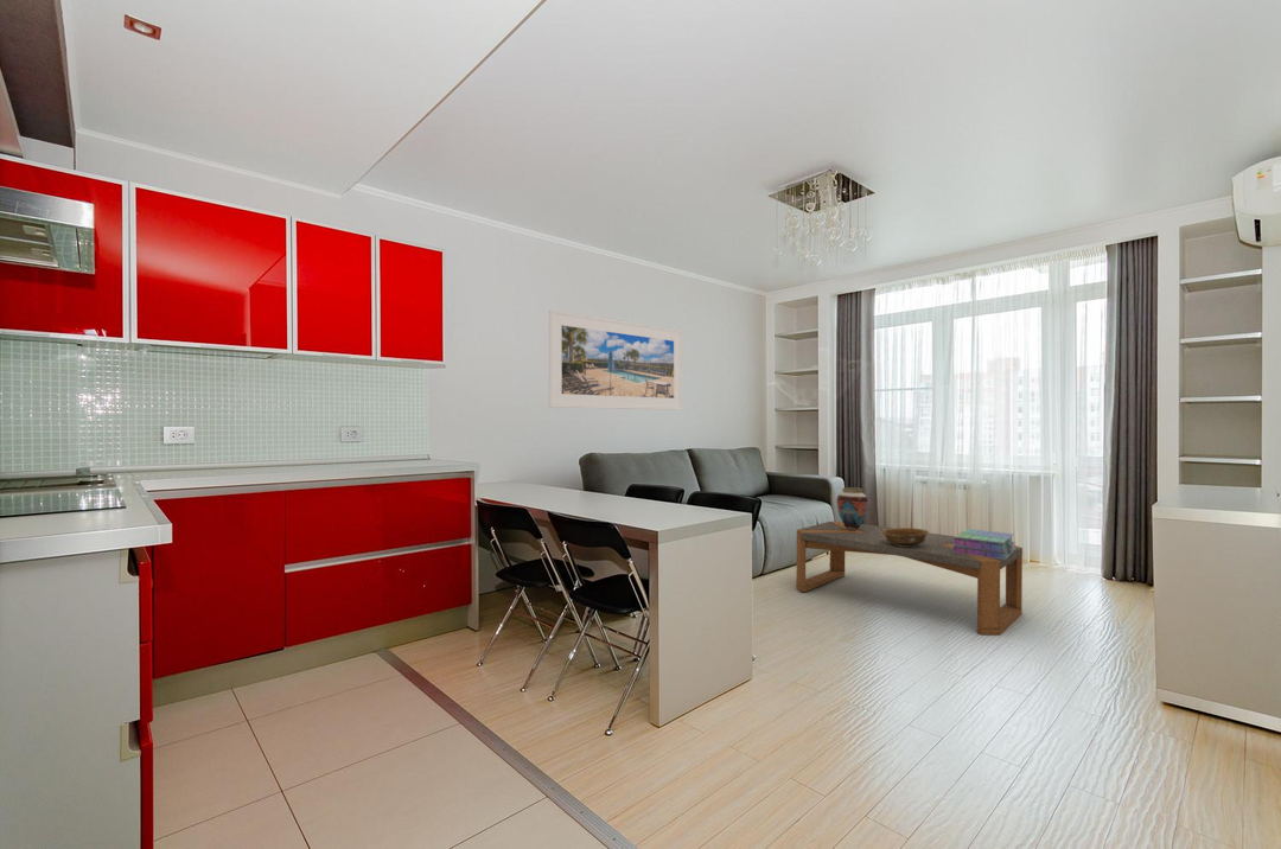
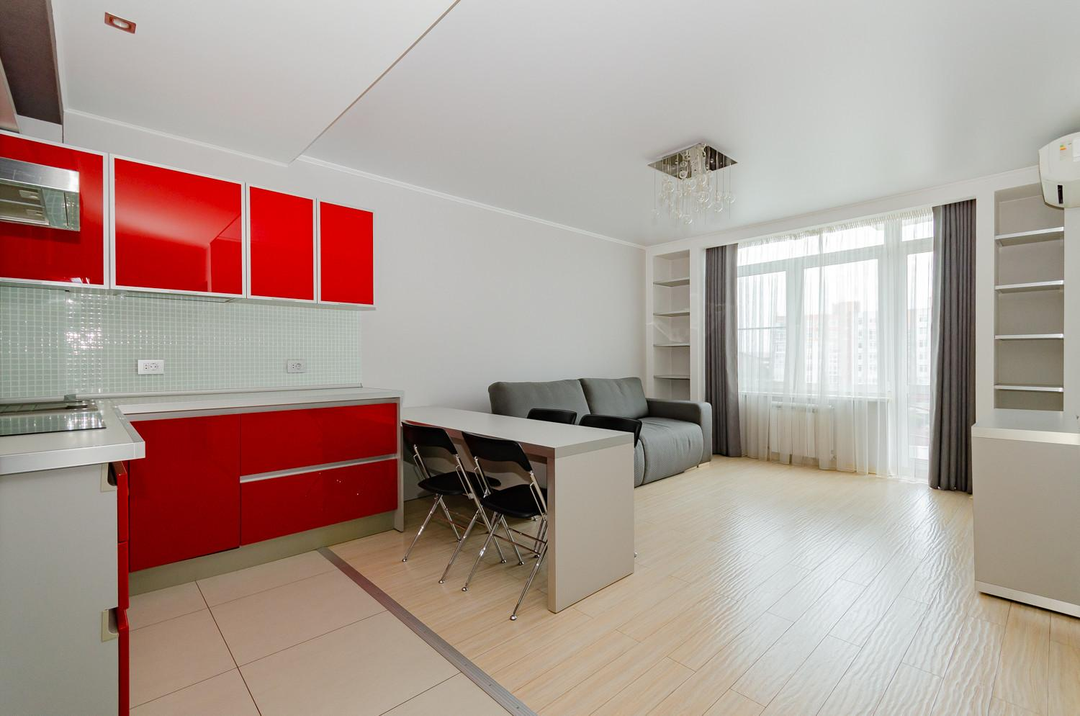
- vase (852, 509)
- stack of books (983, 542)
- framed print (622, 364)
- coffee table (904, 556)
- decorative bowl (905, 536)
